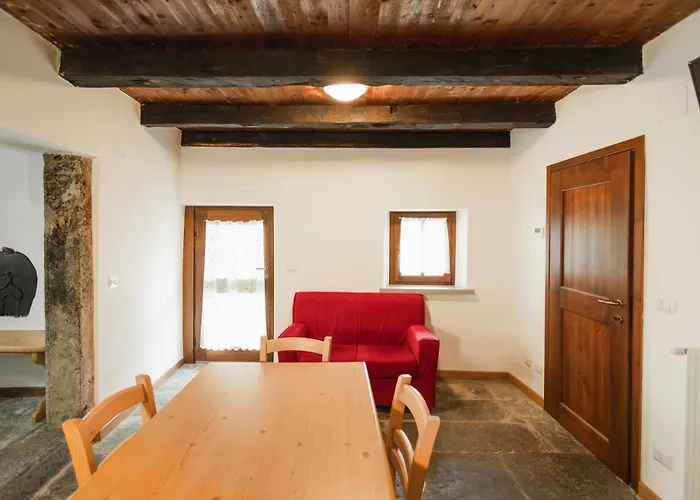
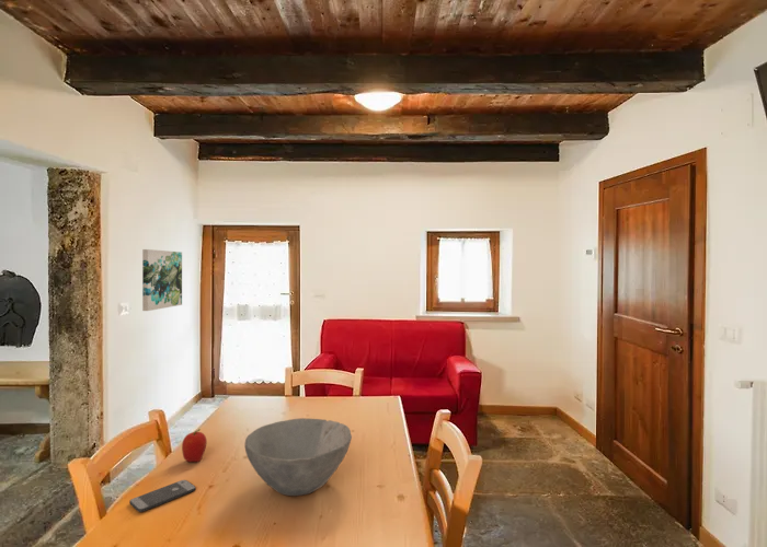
+ fruit (194, 445)
+ bowl (299, 461)
+ wall art (163, 279)
+ smartphone (163, 494)
